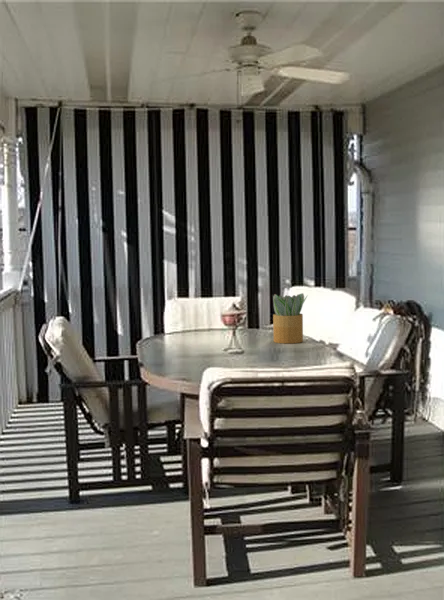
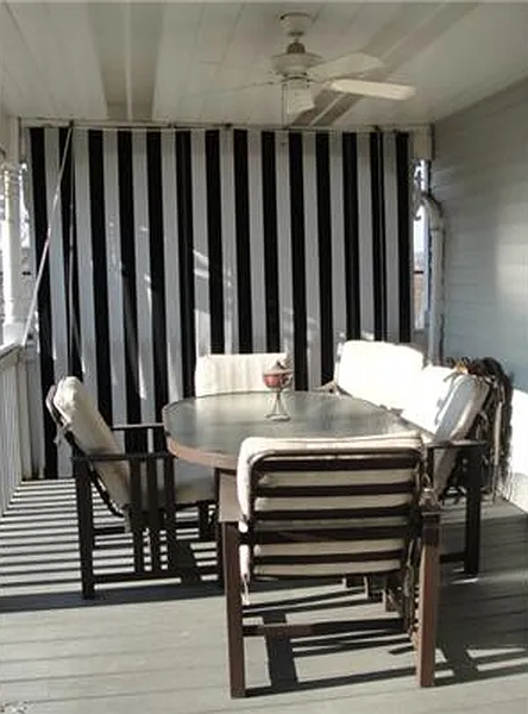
- potted plant (290, 317)
